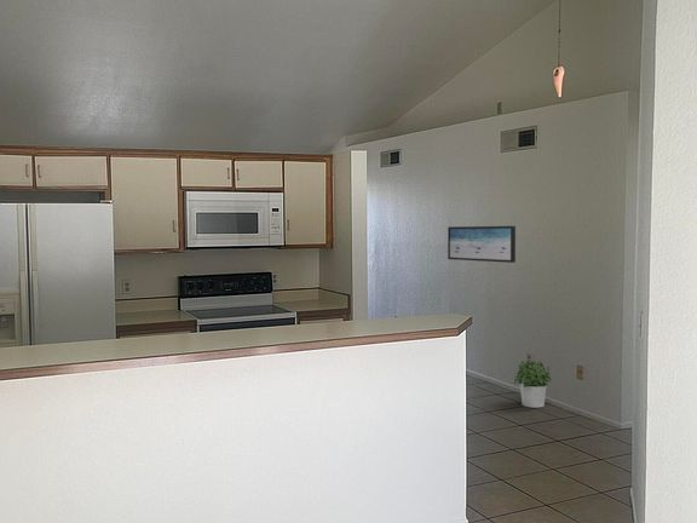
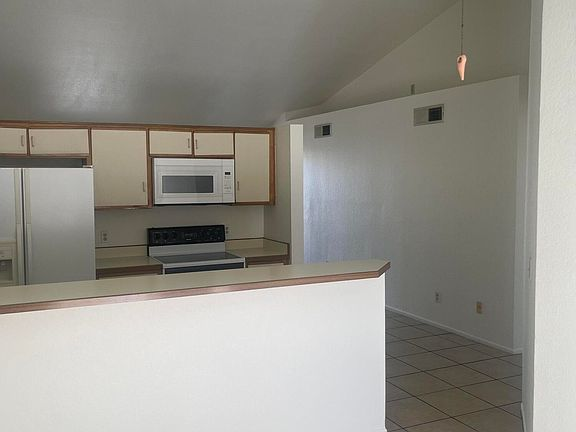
- wall art (479, 243)
- potted plant (530, 383)
